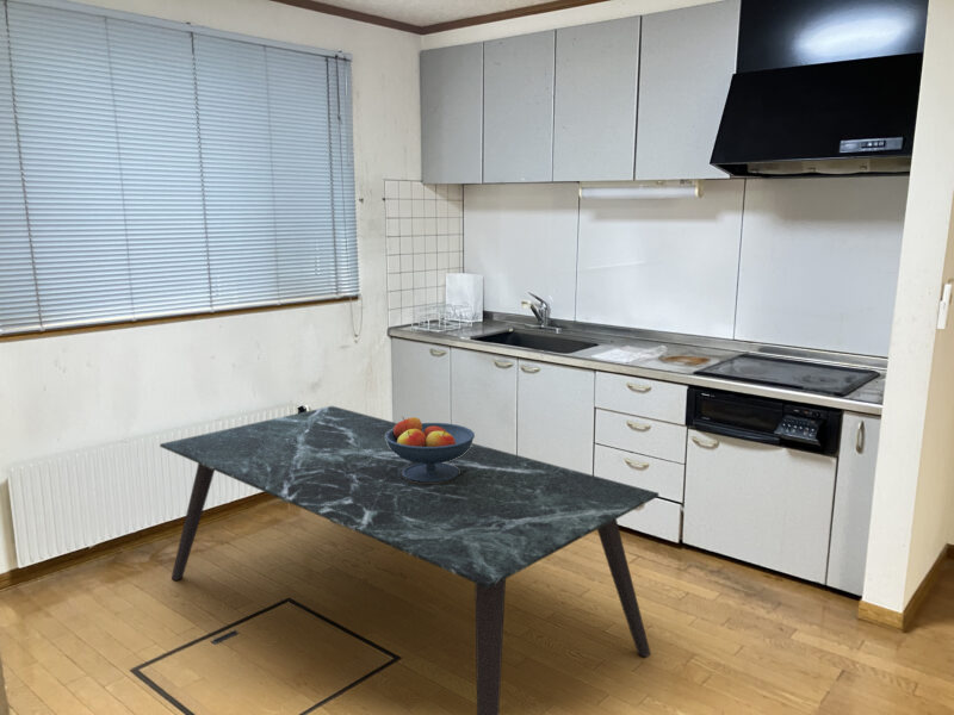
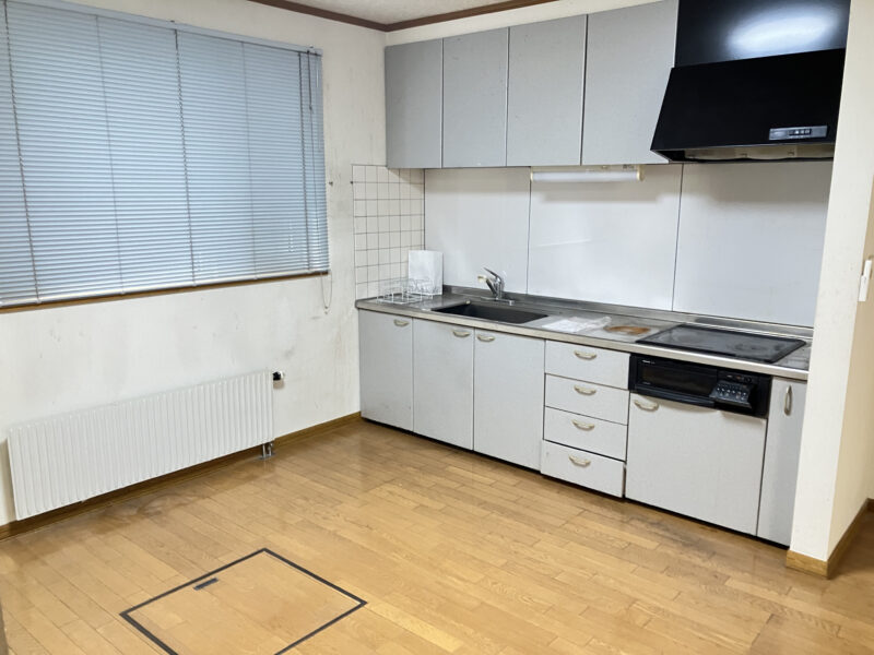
- fruit bowl (429, 446)
- dining table (386, 540)
